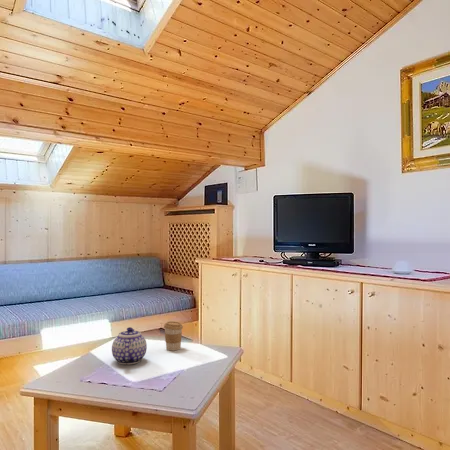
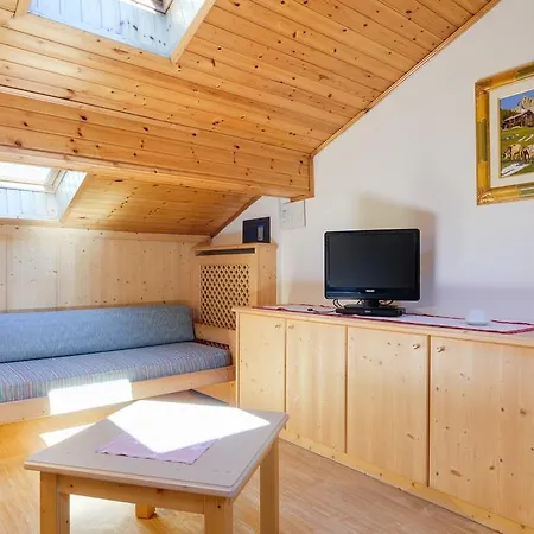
- teapot (129, 344)
- coffee cup (173, 335)
